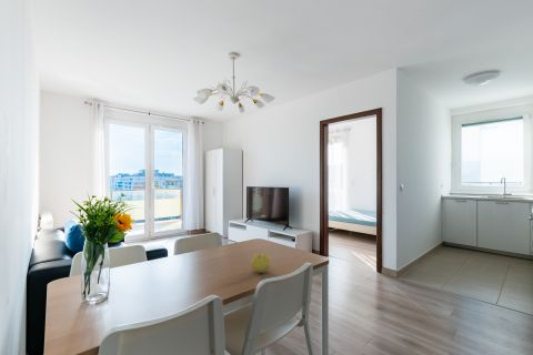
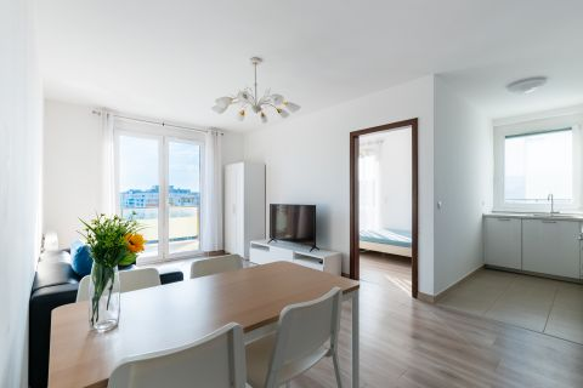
- fruit (261, 263)
